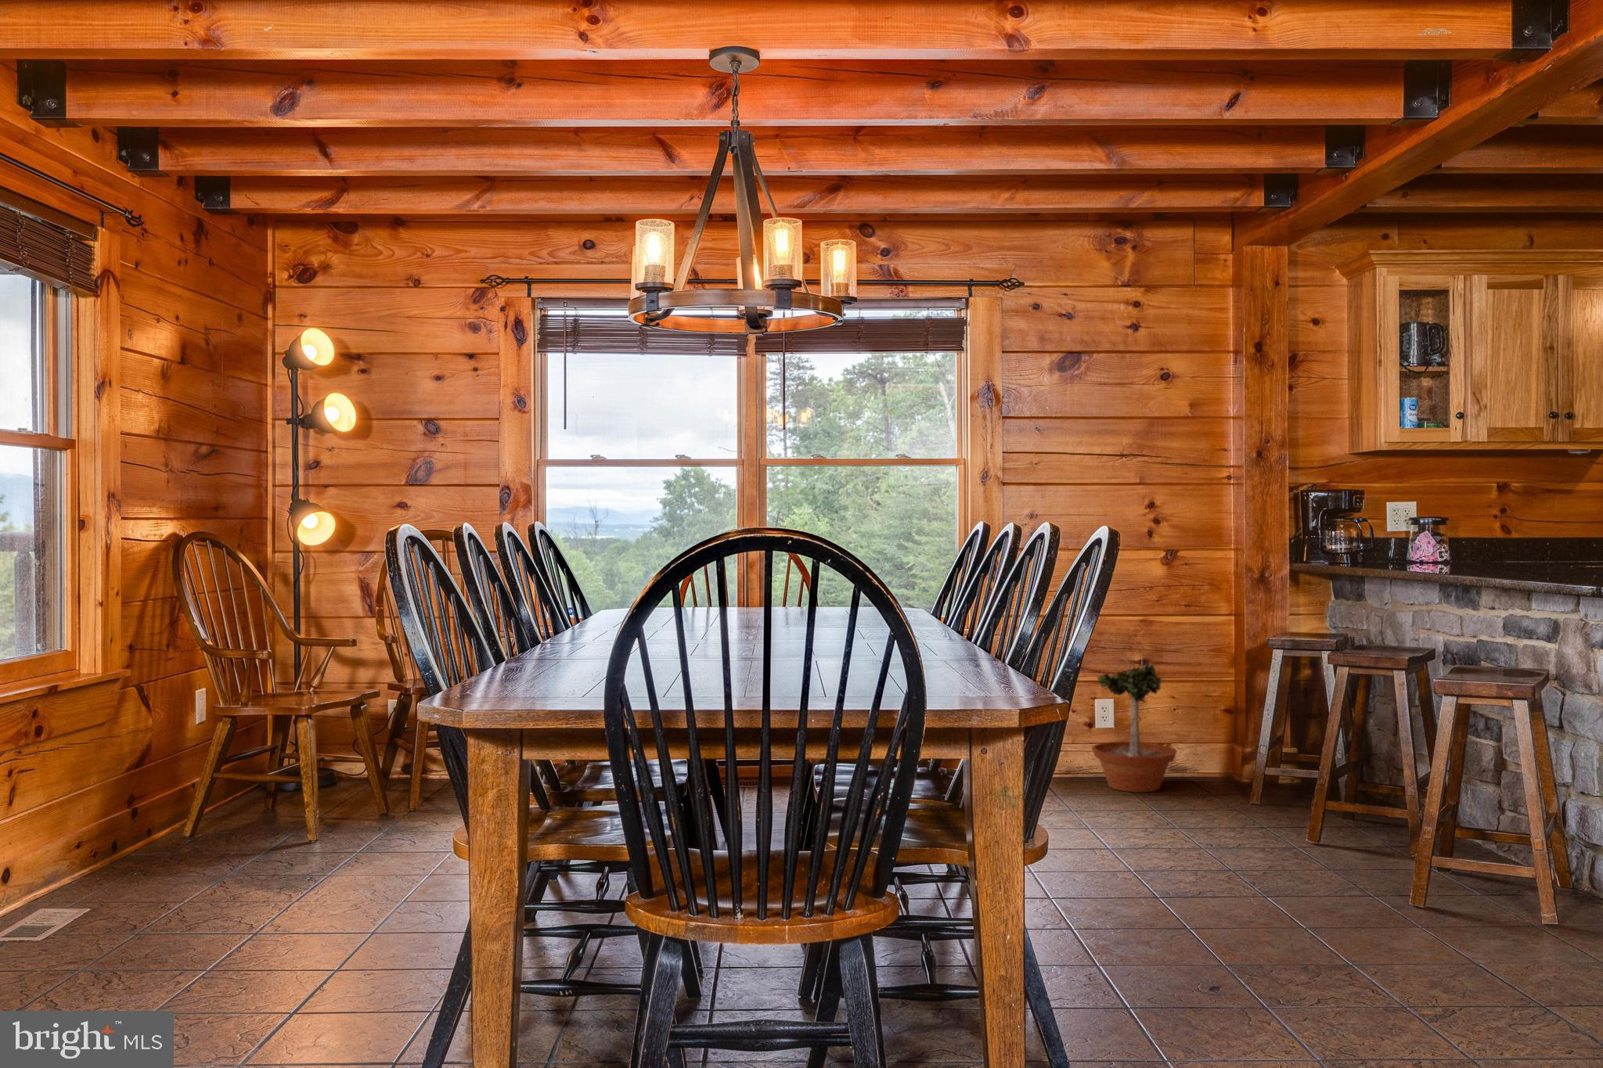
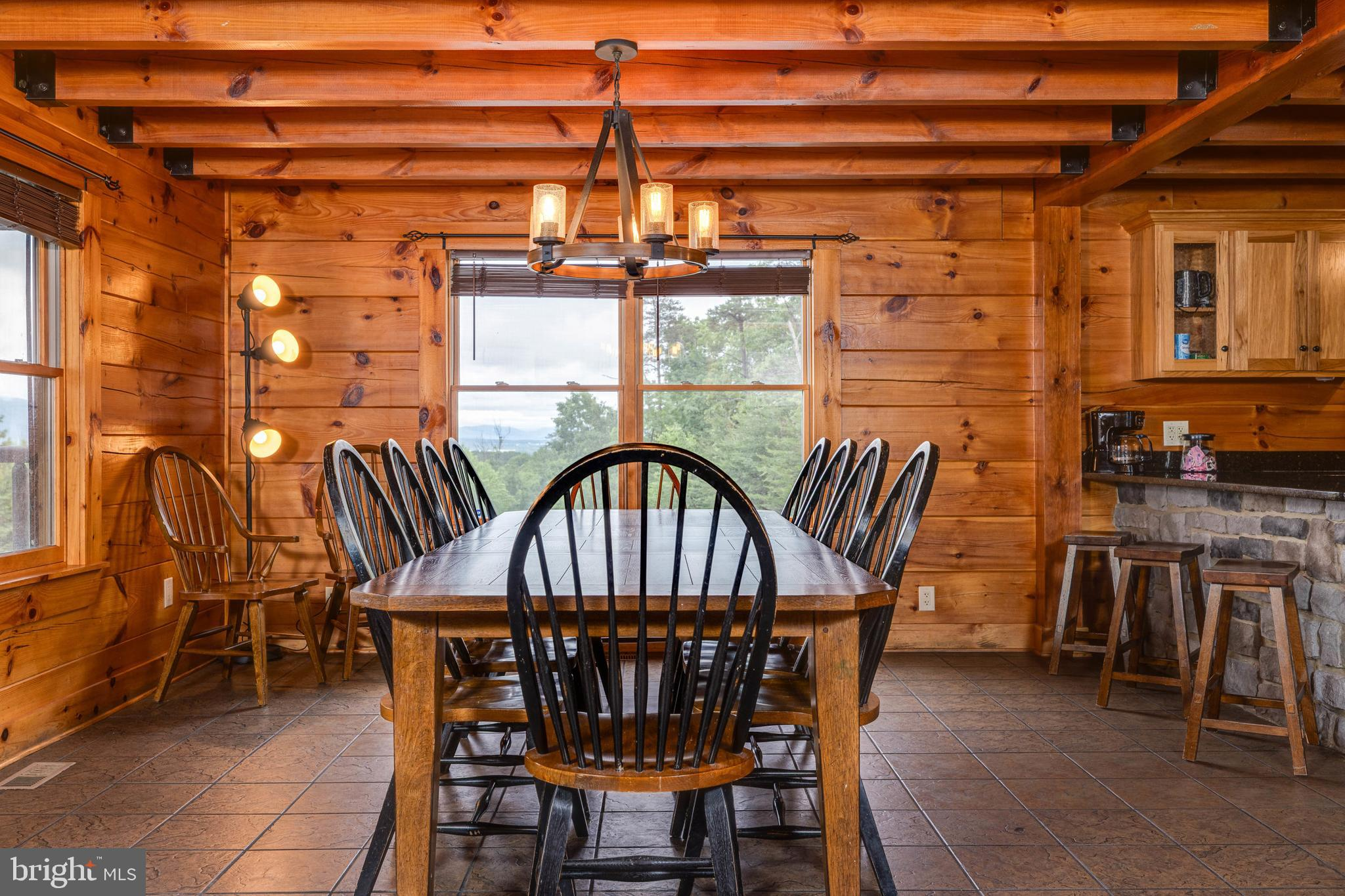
- potted tree (1133, 719)
